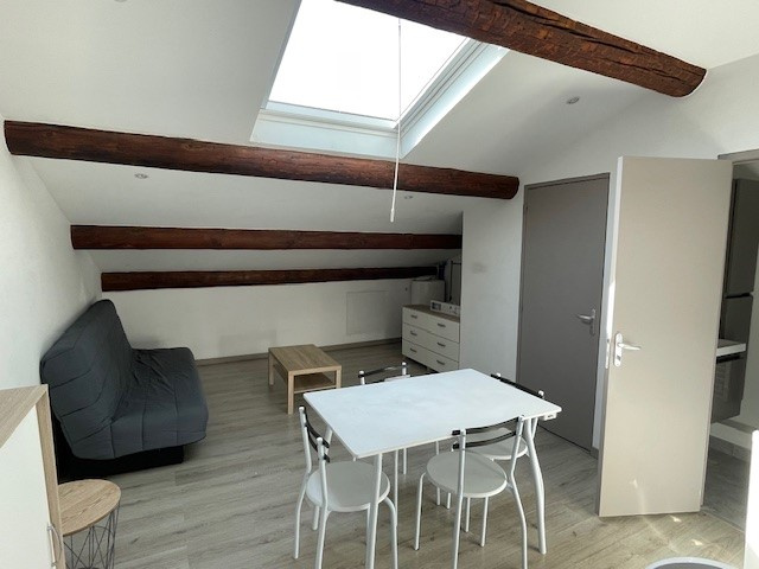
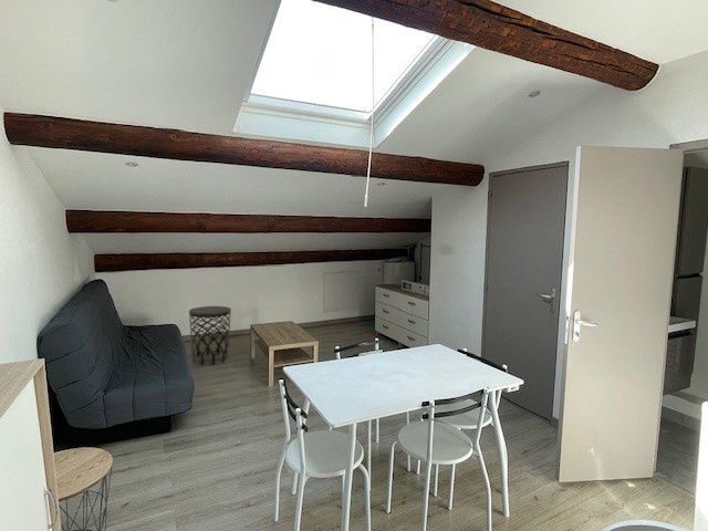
+ side table (210, 334)
